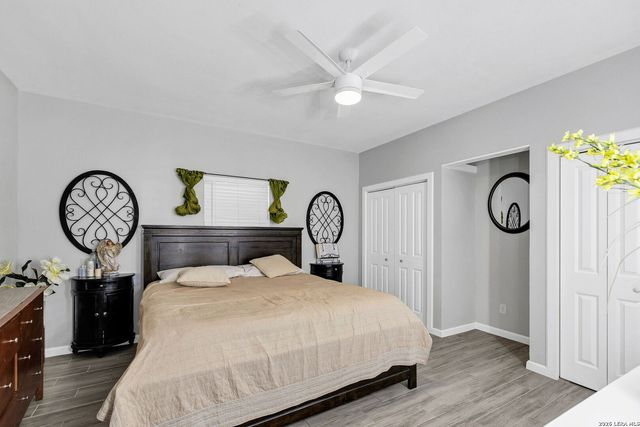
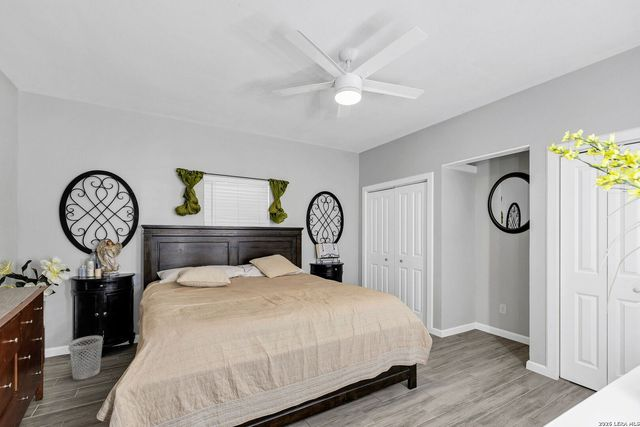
+ wastebasket (86, 357)
